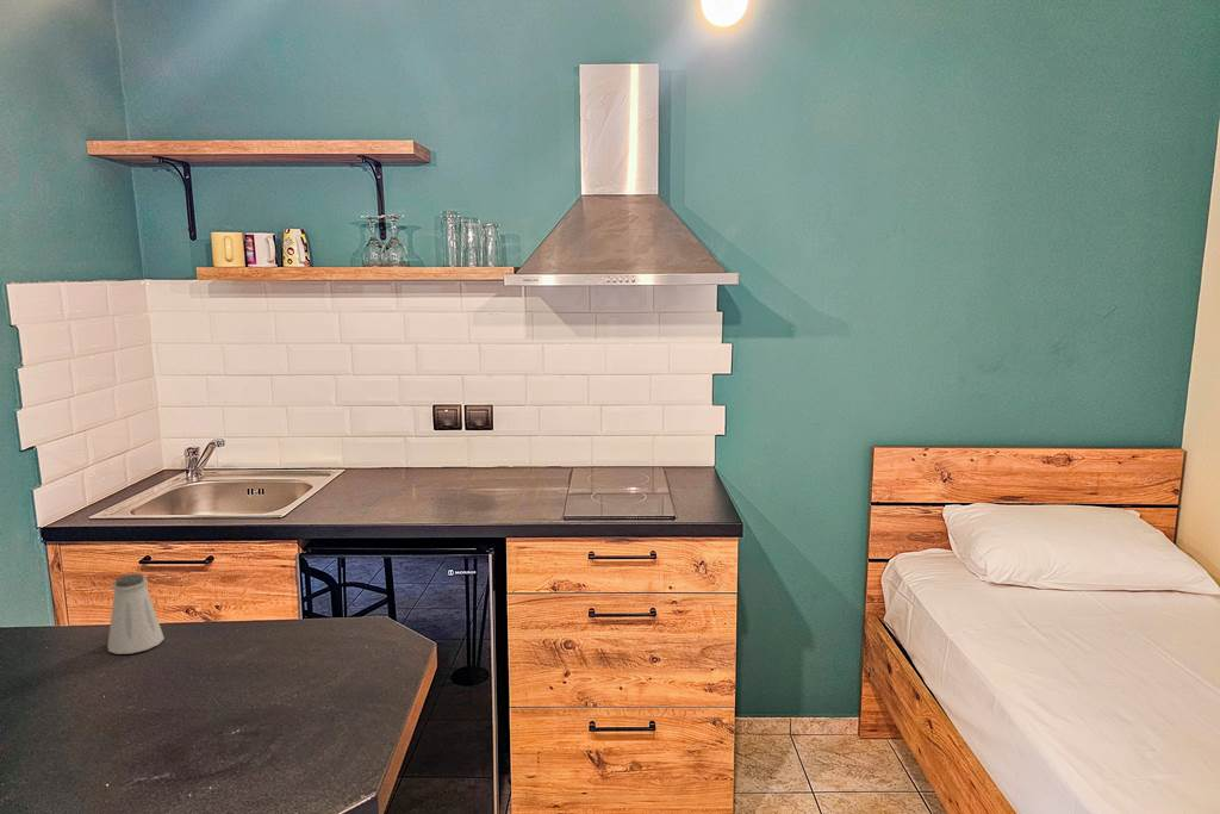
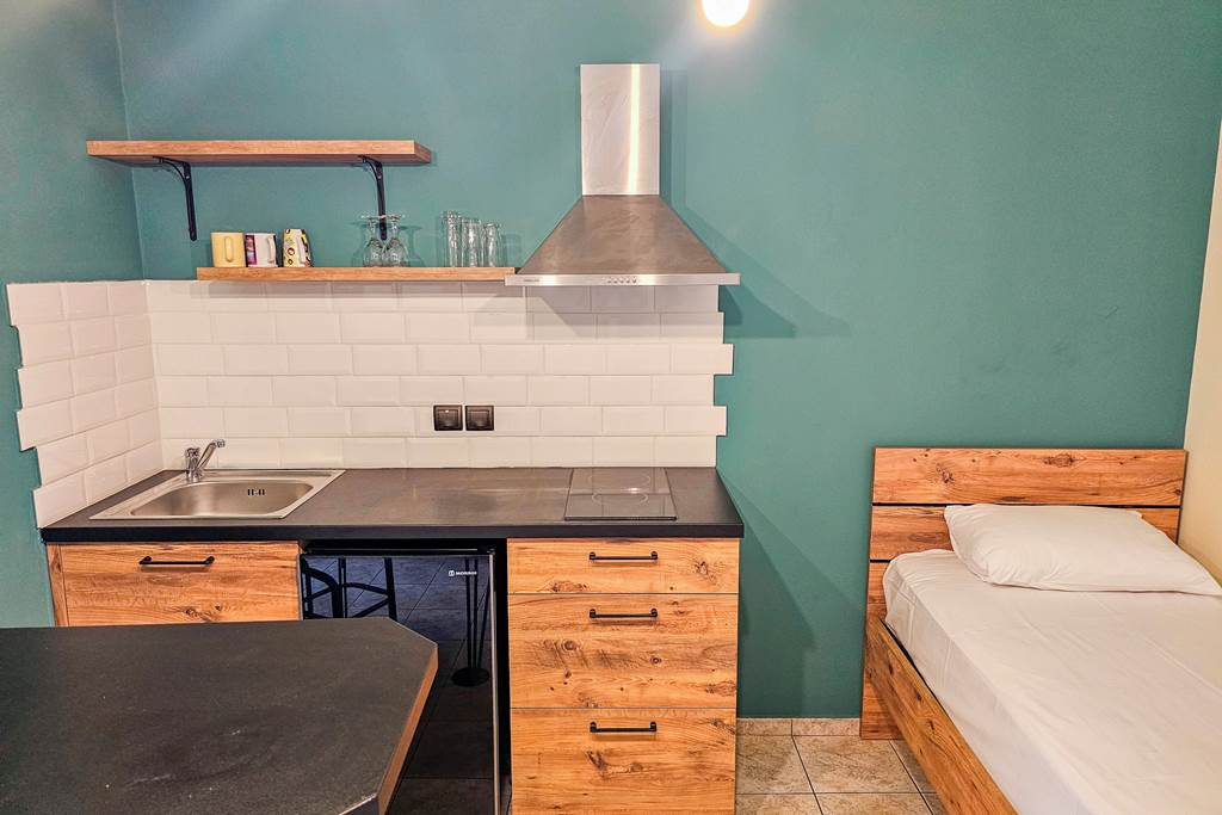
- saltshaker (132, 610)
